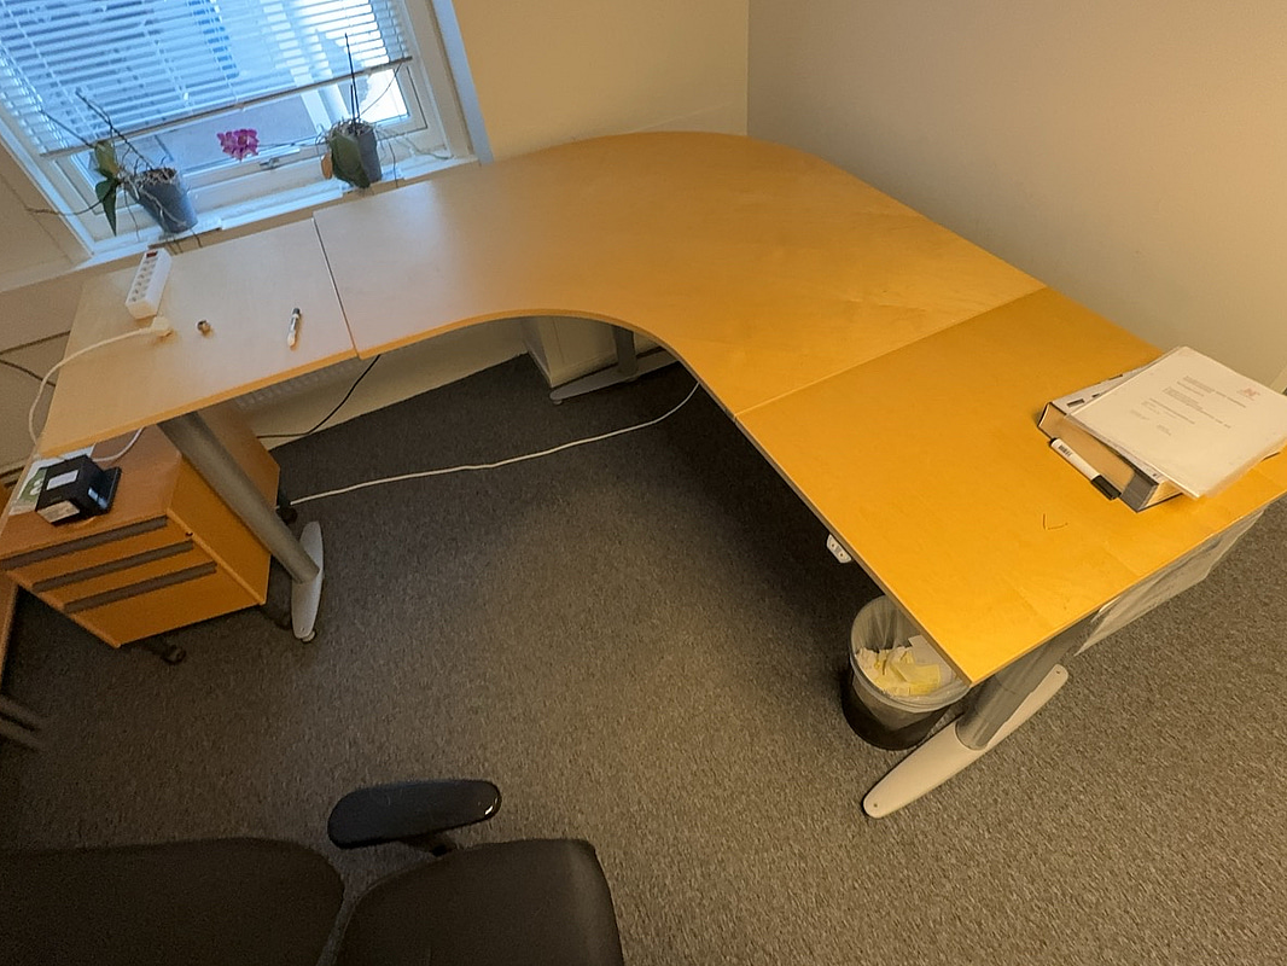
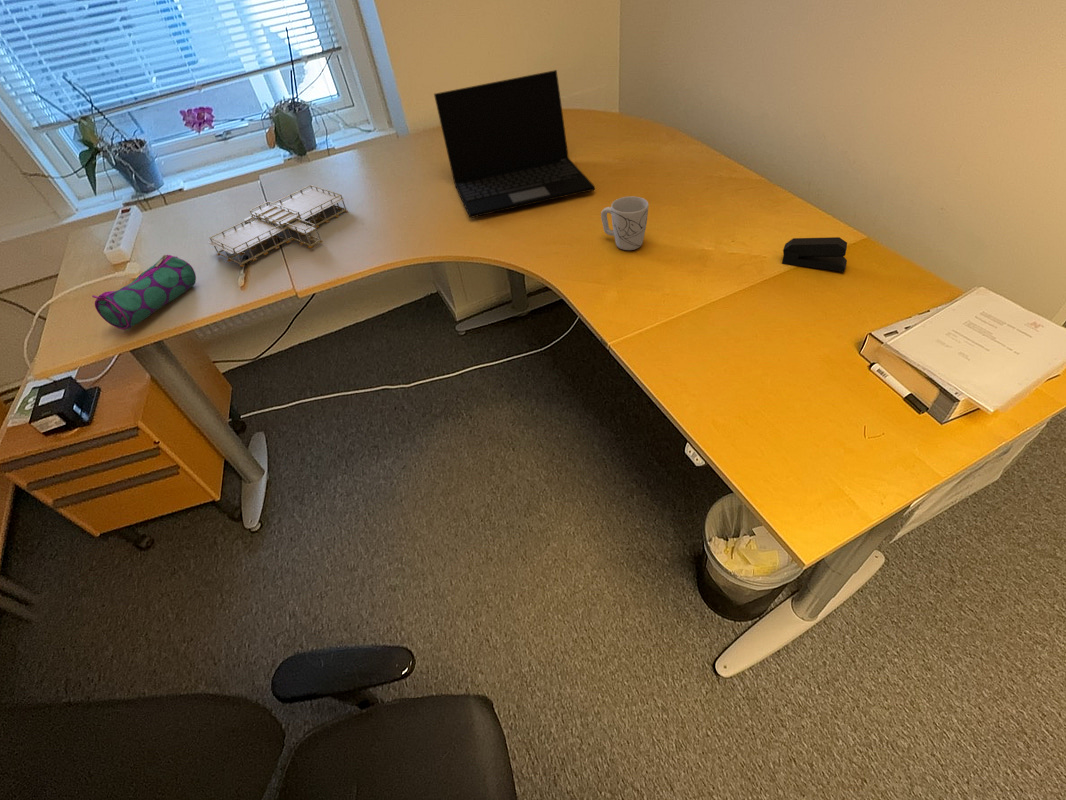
+ pencil case (147, 290)
+ stapler (816, 251)
+ document tray (286, 224)
+ laptop (514, 141)
+ mug (623, 223)
